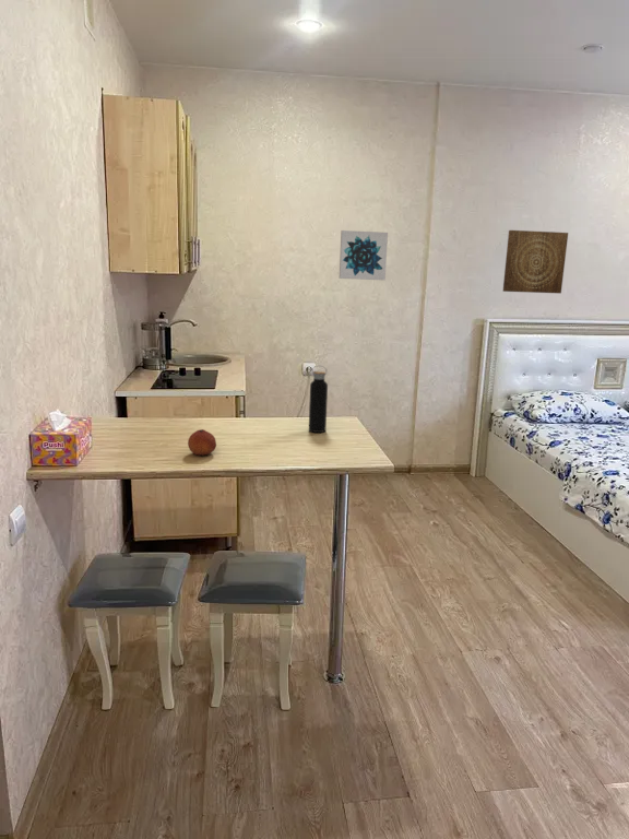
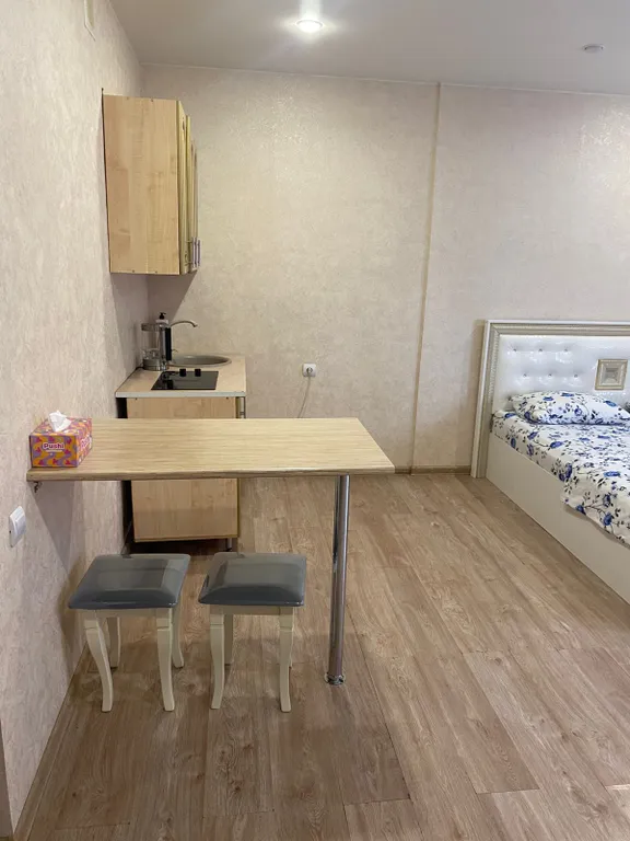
- fruit (202, 441)
- water bottle (318, 398)
- wall art (363, 256)
- wall art (535, 262)
